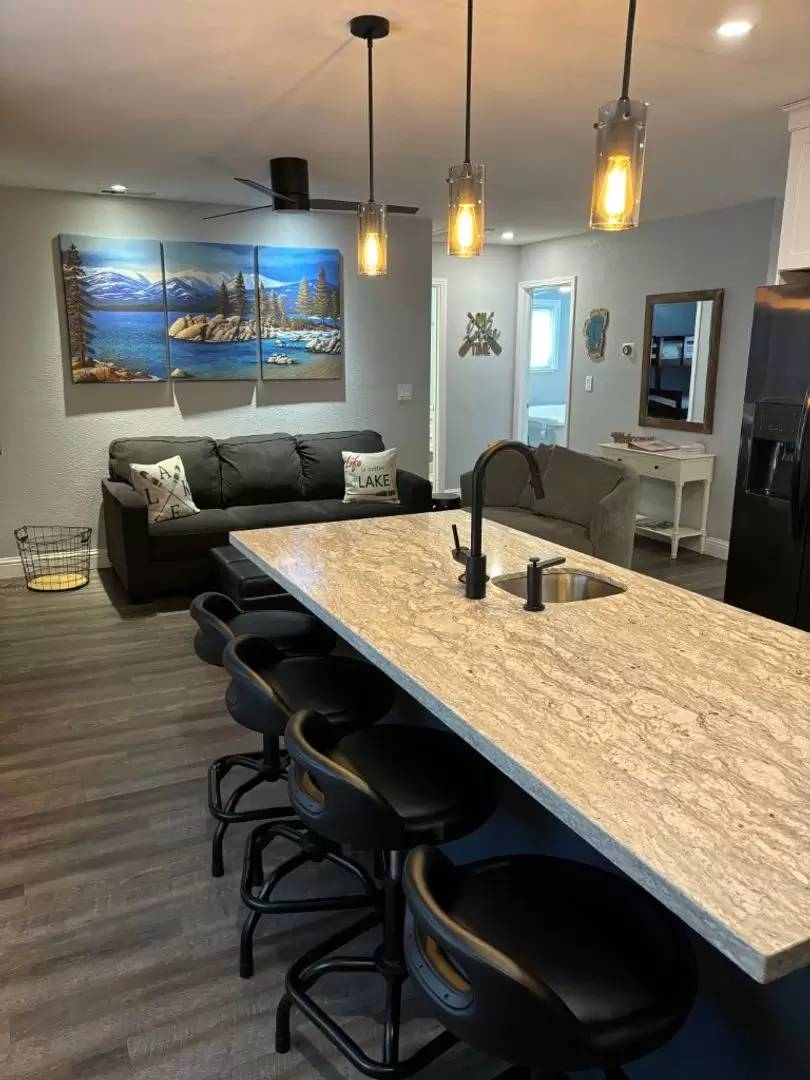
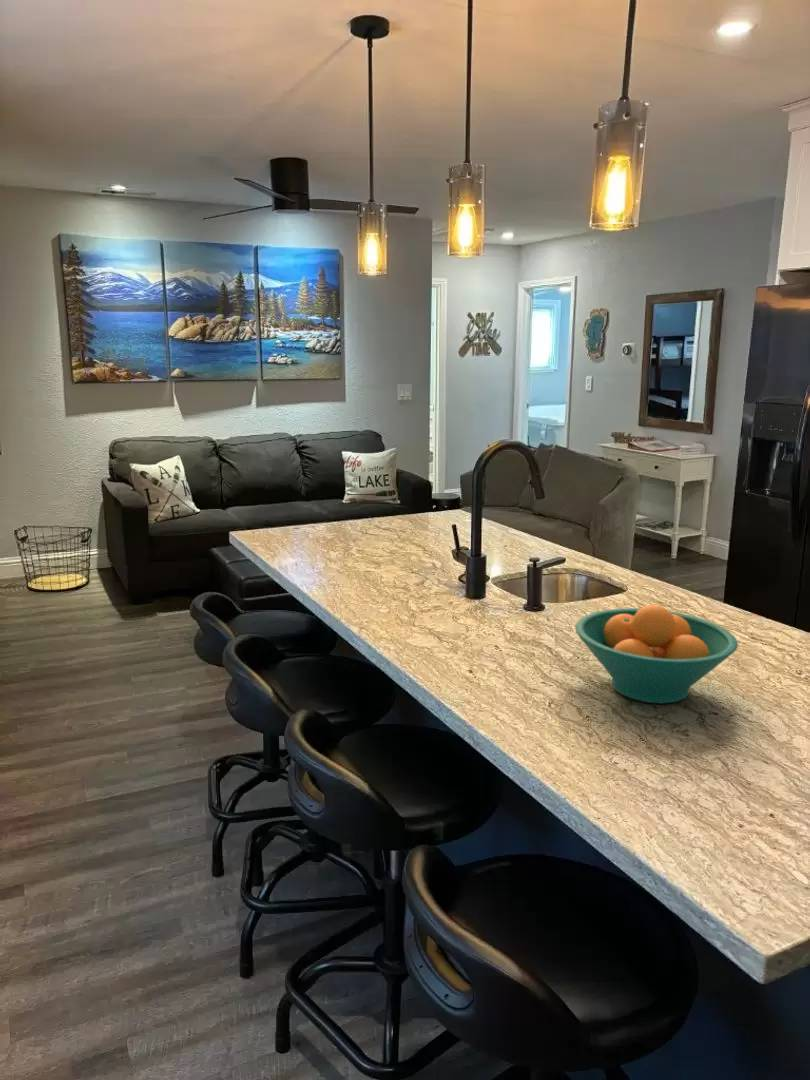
+ fruit bowl (653, 648)
